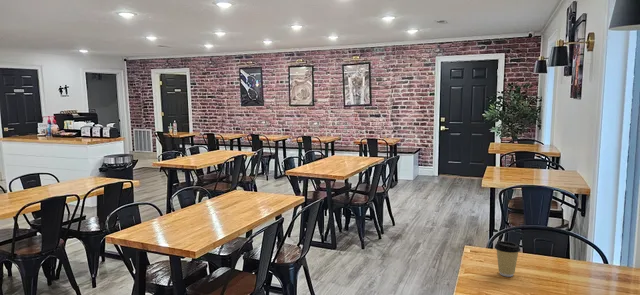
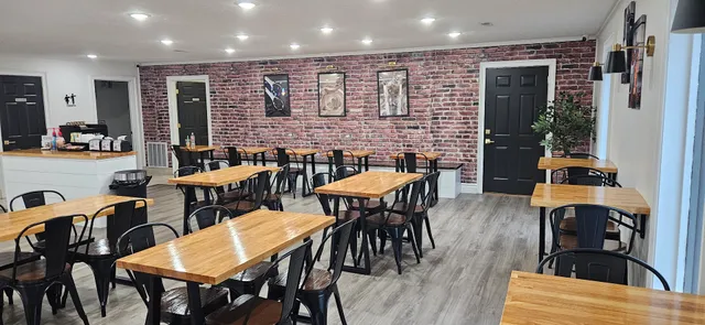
- coffee cup (507, 258)
